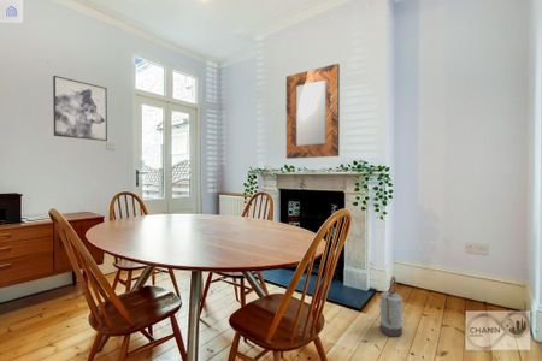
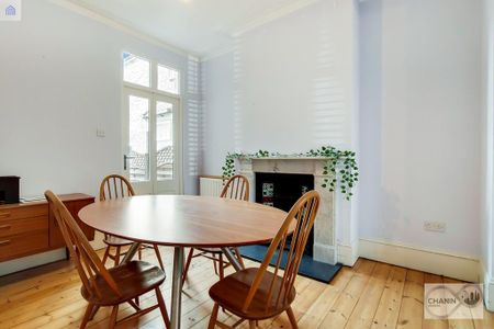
- watering can (390, 304)
- wall art (81, 110)
- home mirror (311, 113)
